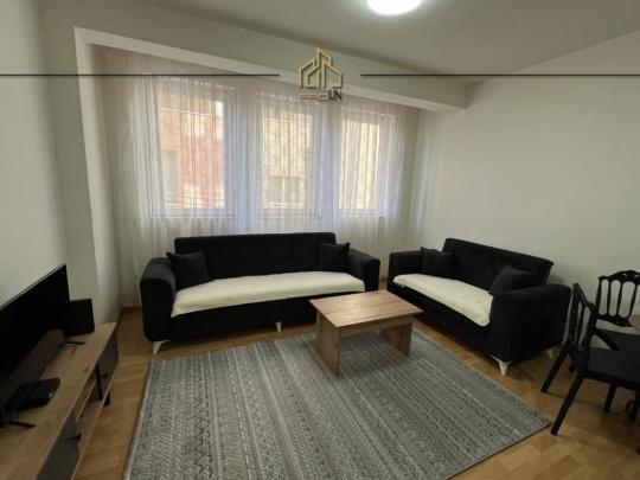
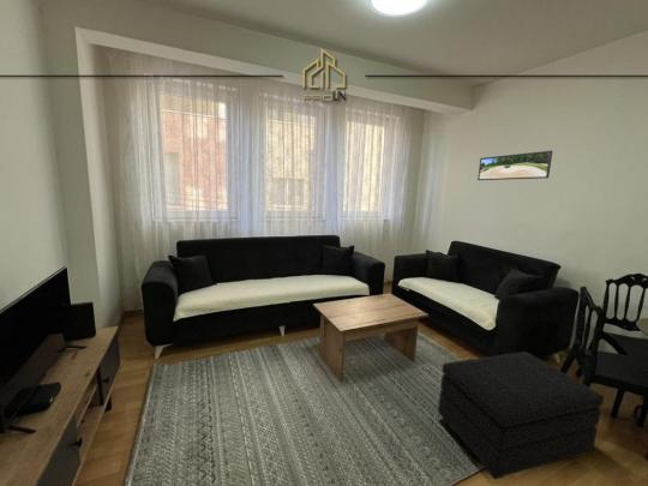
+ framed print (510, 167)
+ footstool (512, 407)
